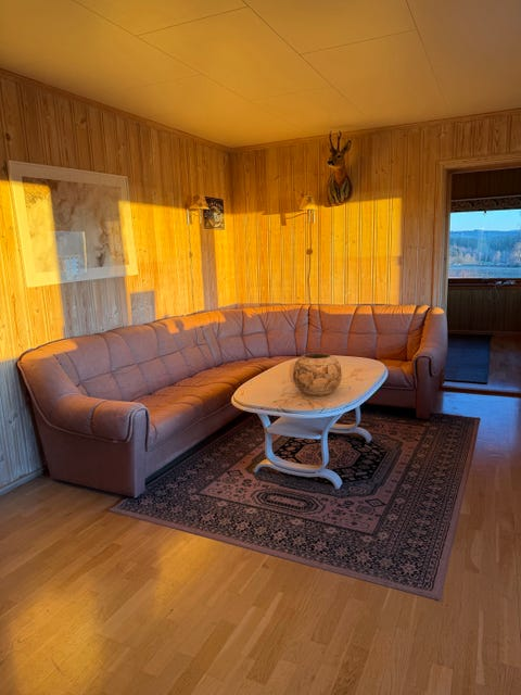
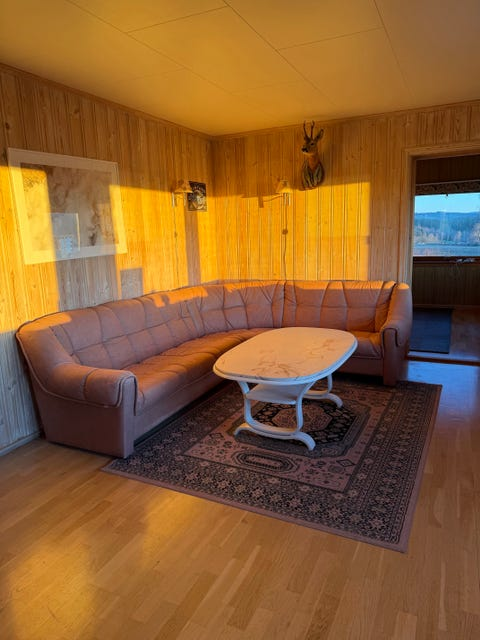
- decorative bowl (317, 374)
